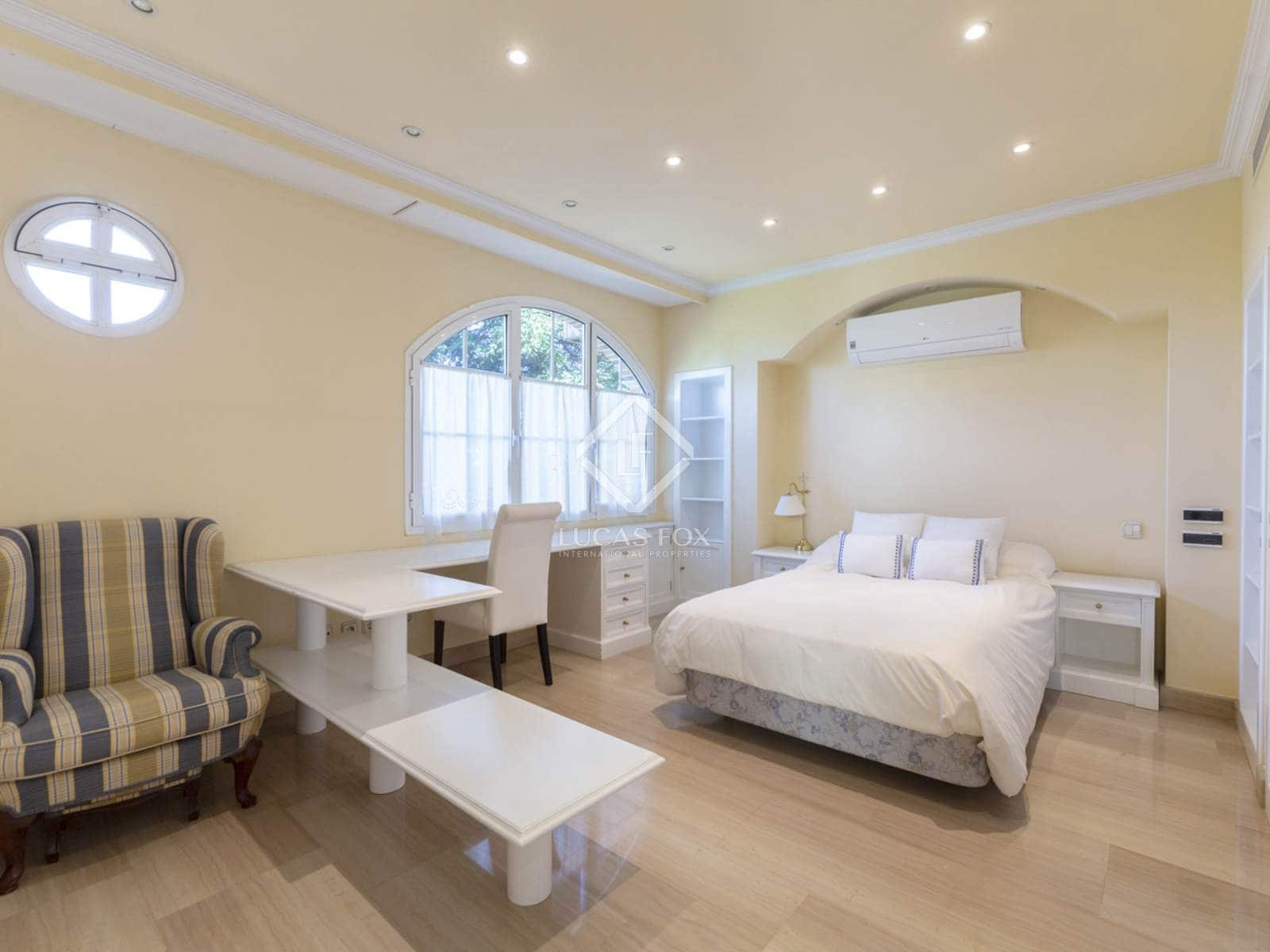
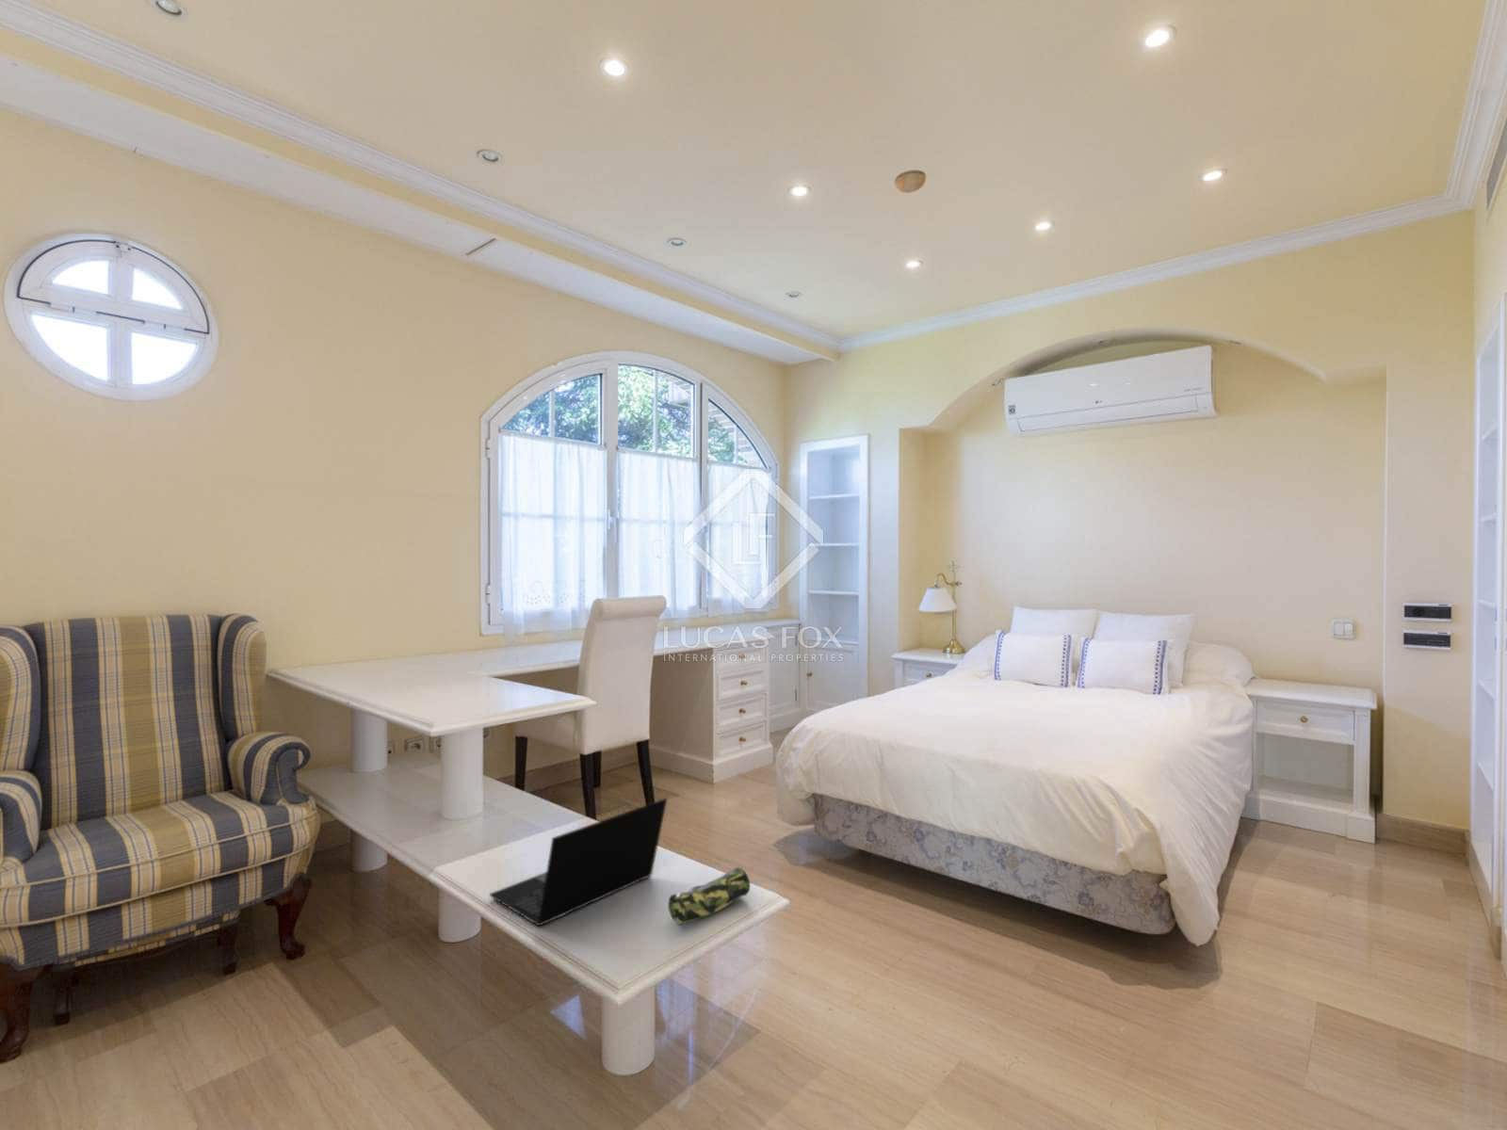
+ smoke detector (910, 180)
+ pencil case (708, 896)
+ laptop (579, 848)
